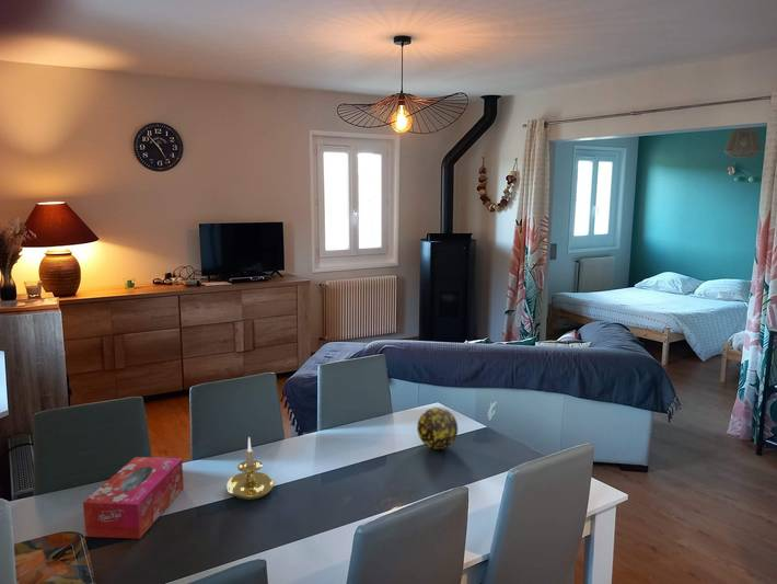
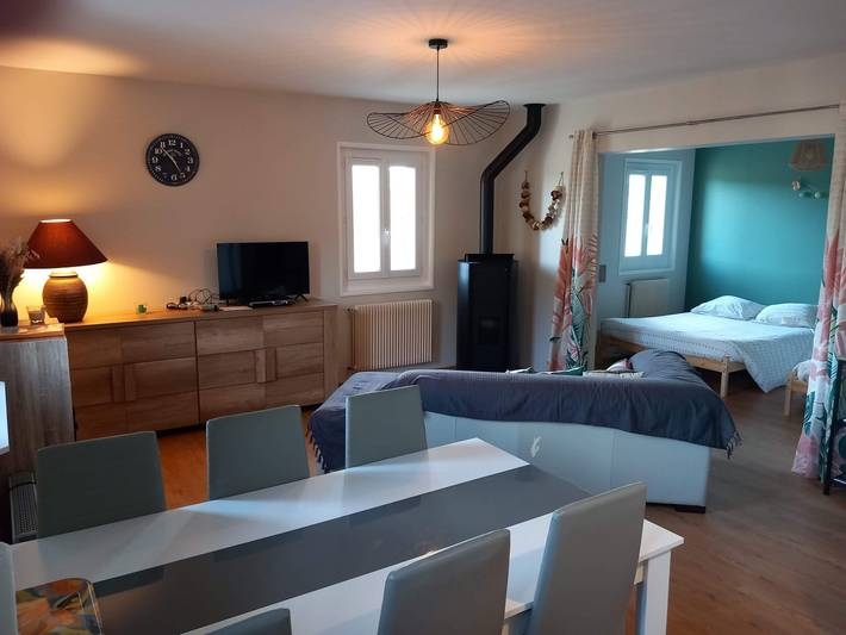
- candle holder (251, 465)
- tissue box (137, 494)
- decorative ball (437, 427)
